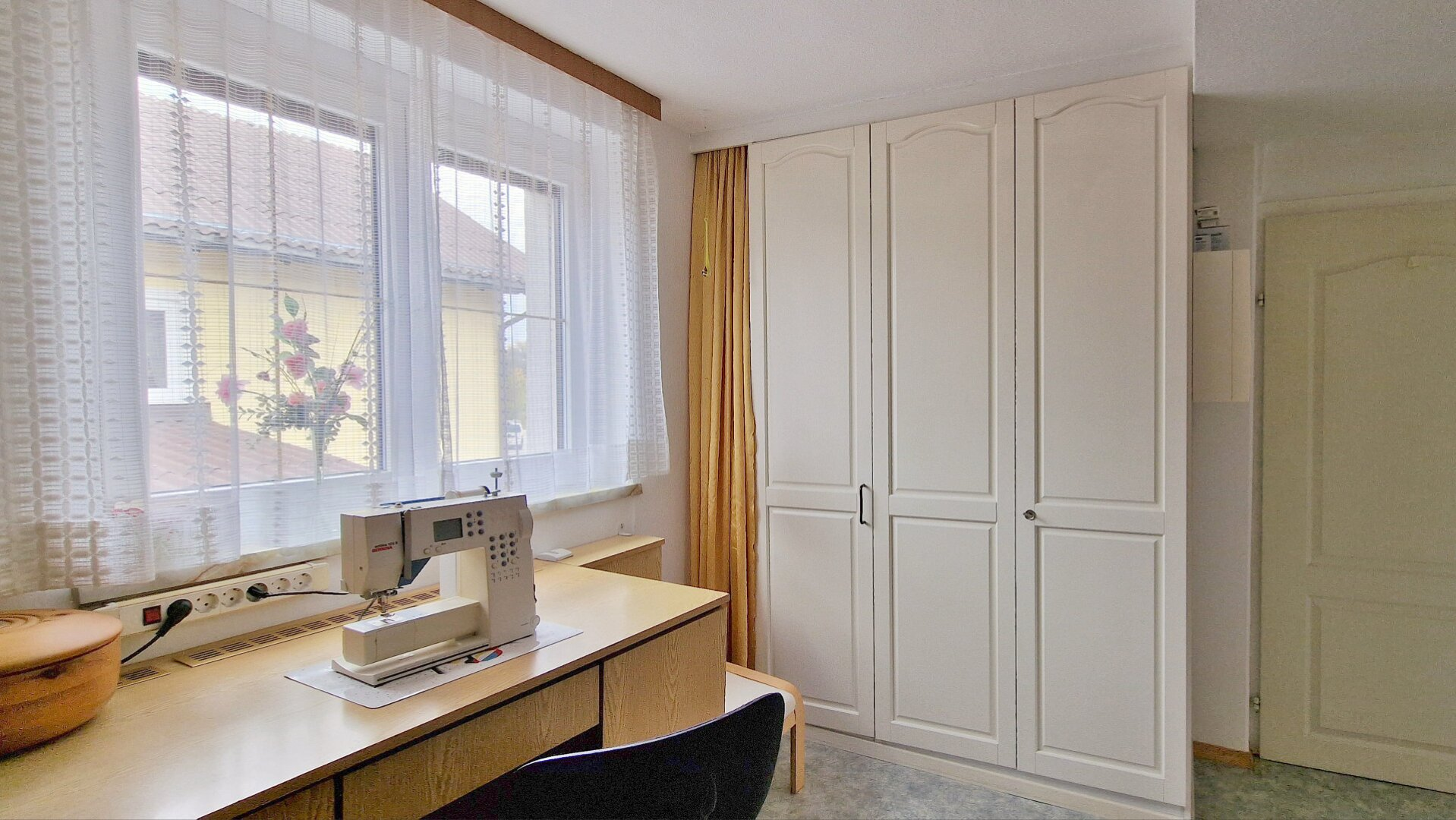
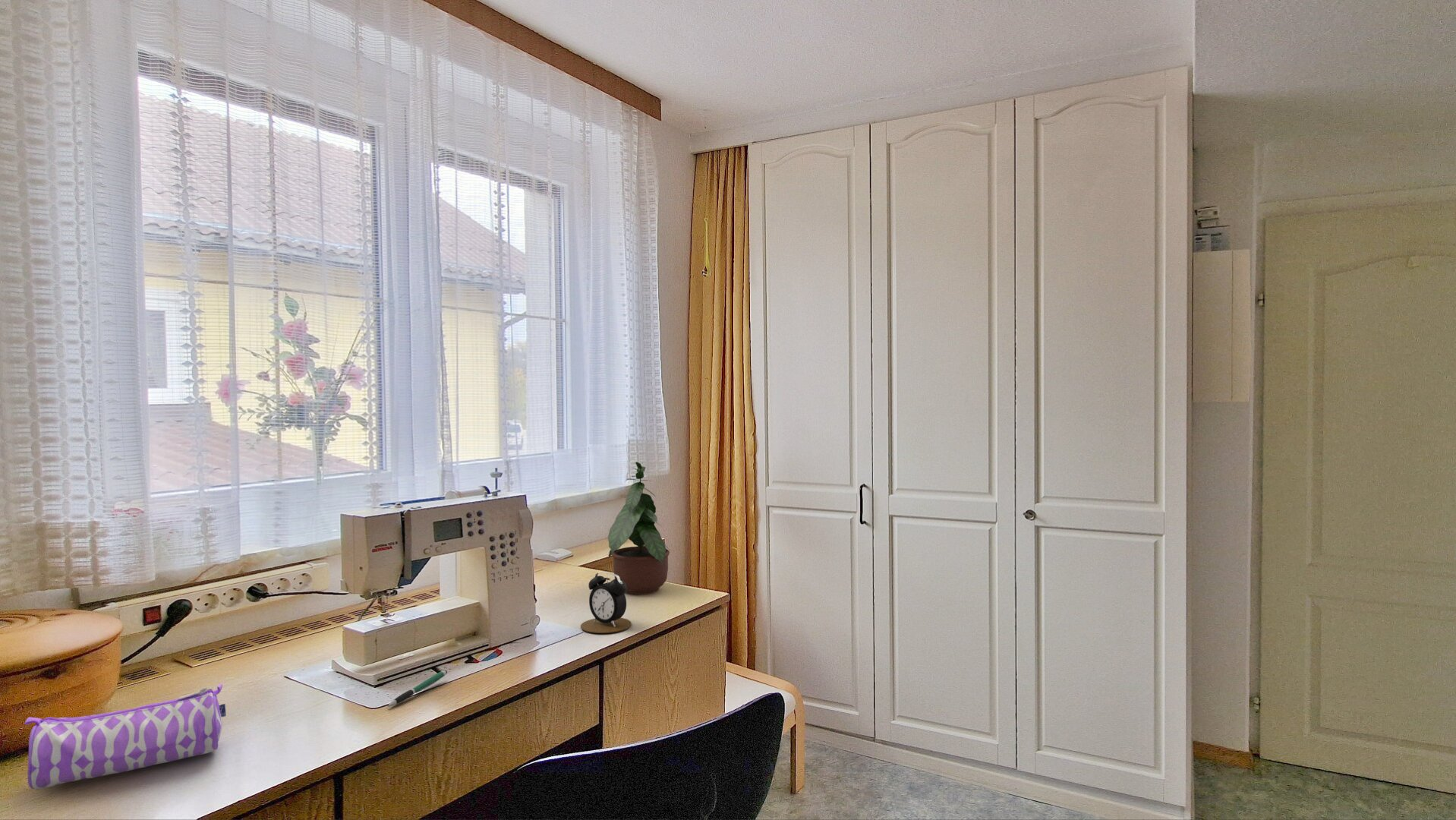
+ pen (418, 687)
+ pencil case (132, 734)
+ potted plant (636, 525)
+ alarm clock (606, 599)
